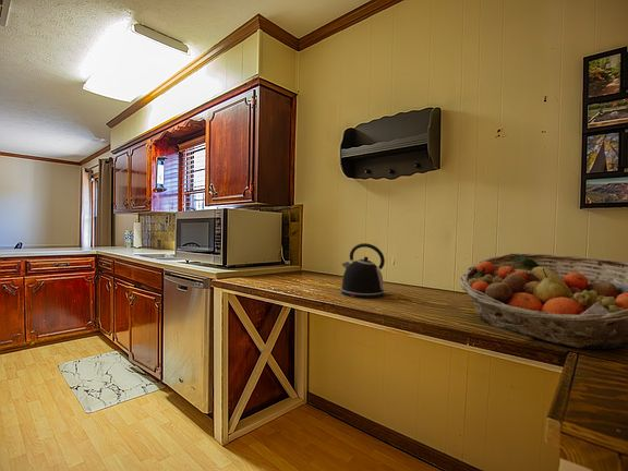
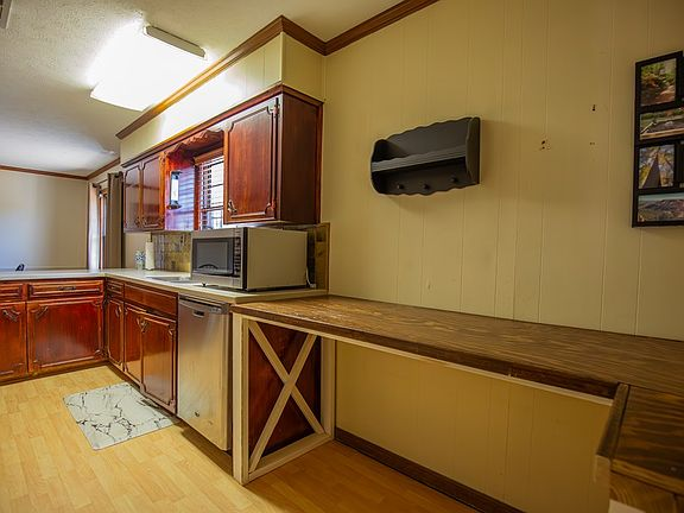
- kettle (363, 268)
- fruit basket (548, 292)
